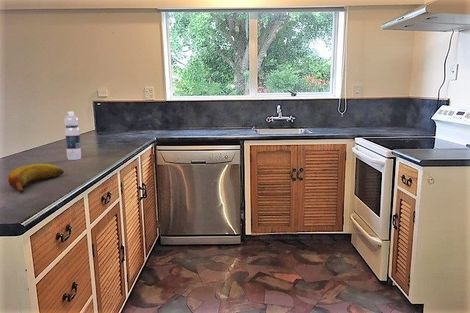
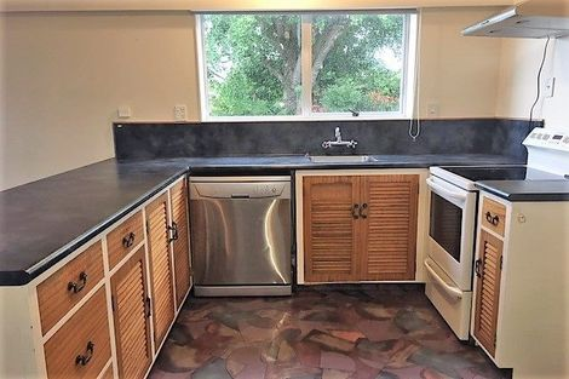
- water bottle (72, 135)
- fruit (39, 174)
